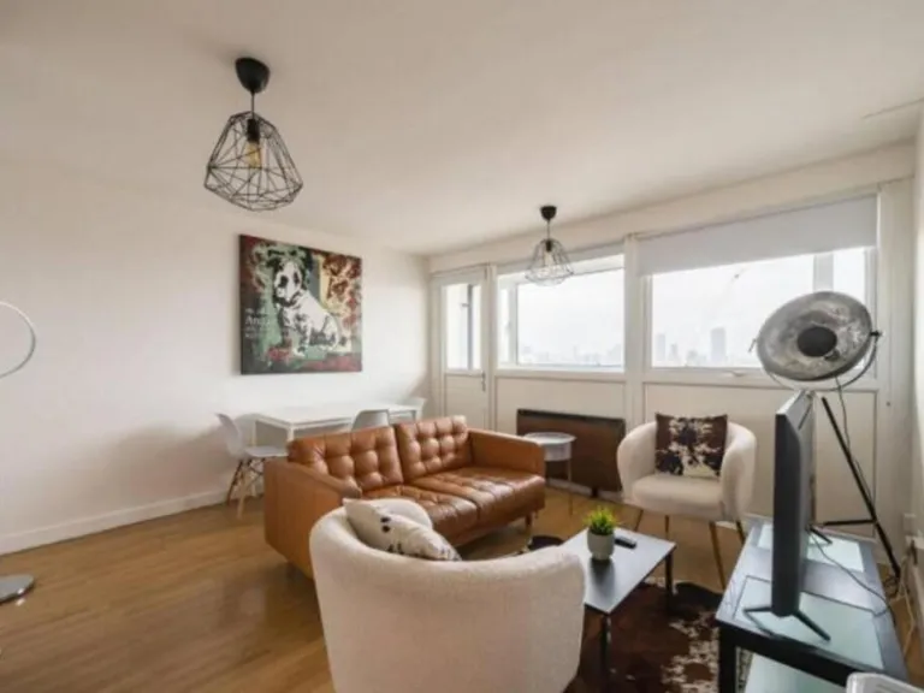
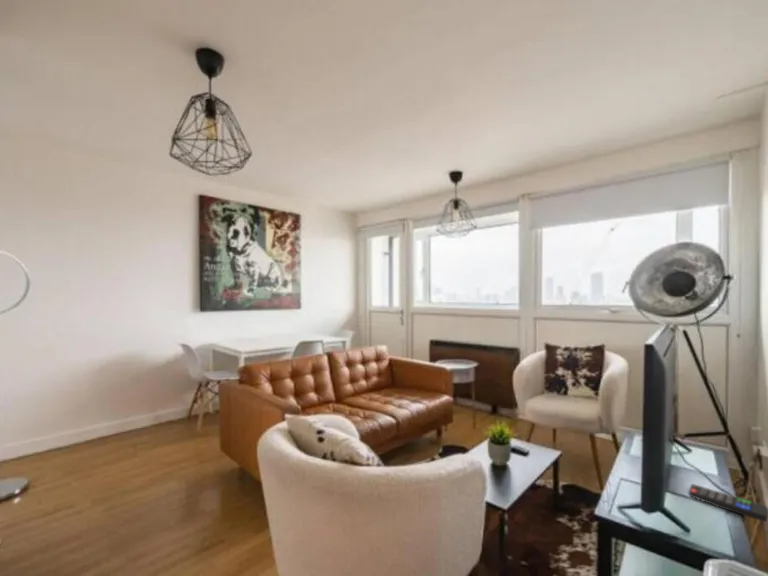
+ remote control (726, 501)
